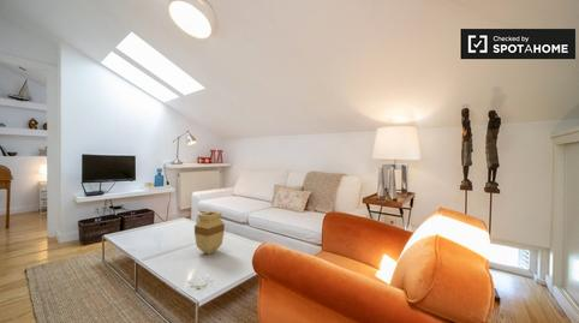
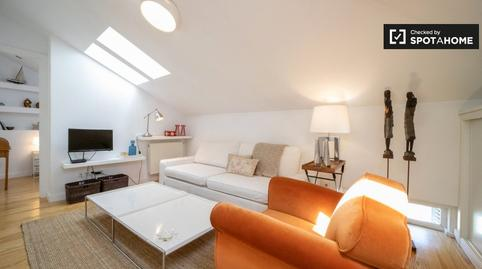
- vase (209, 233)
